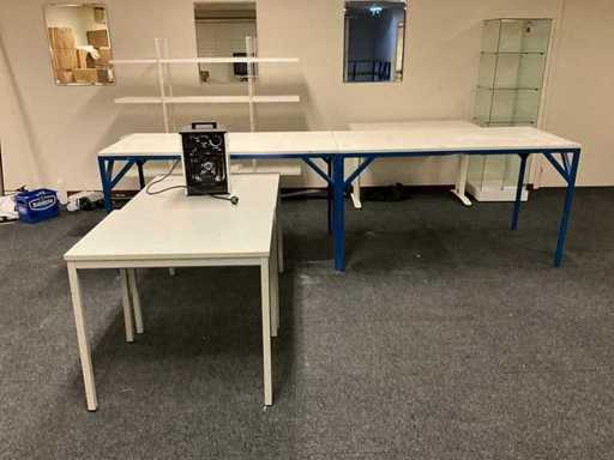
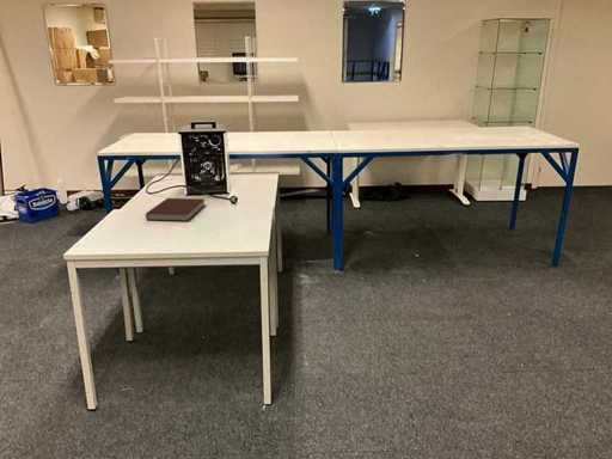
+ notebook (177, 208)
